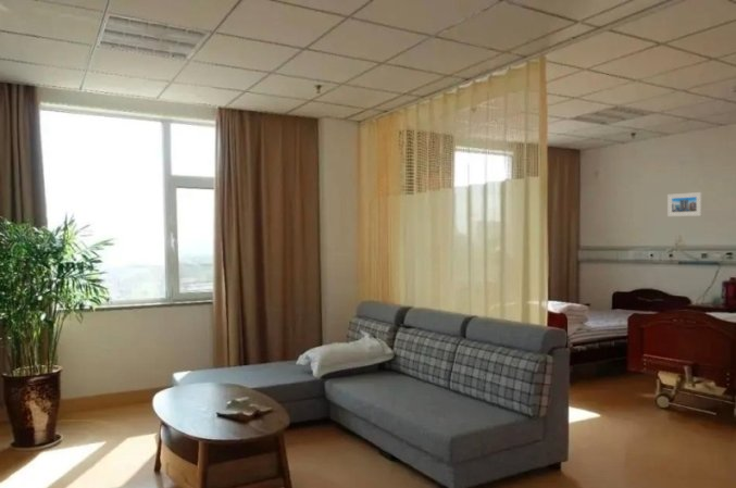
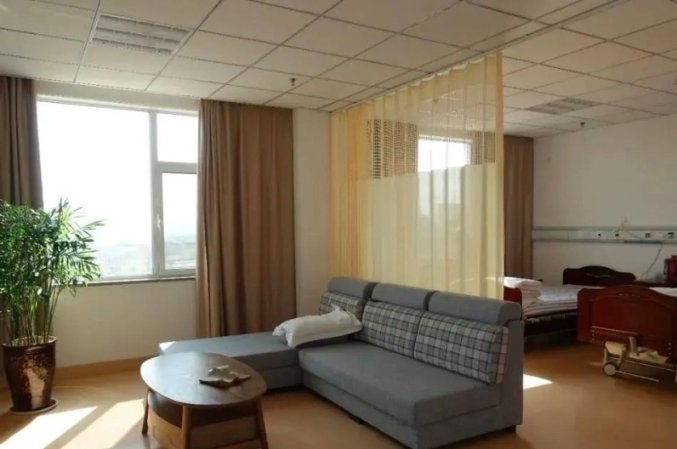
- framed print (684, 204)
